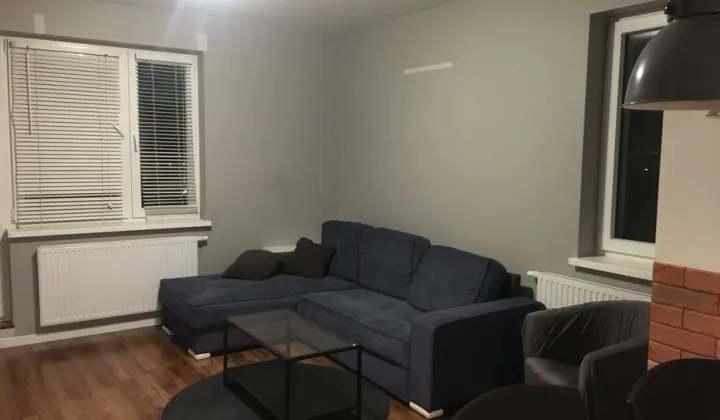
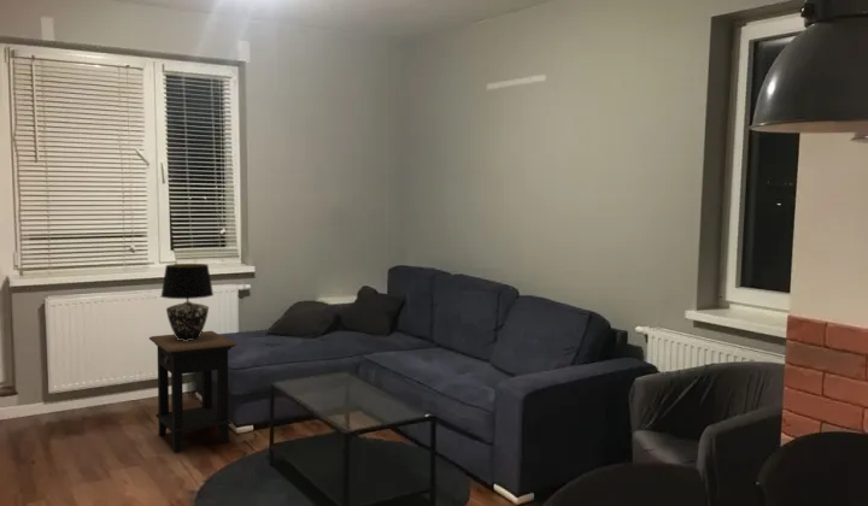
+ side table (201, 388)
+ table lamp (187, 301)
